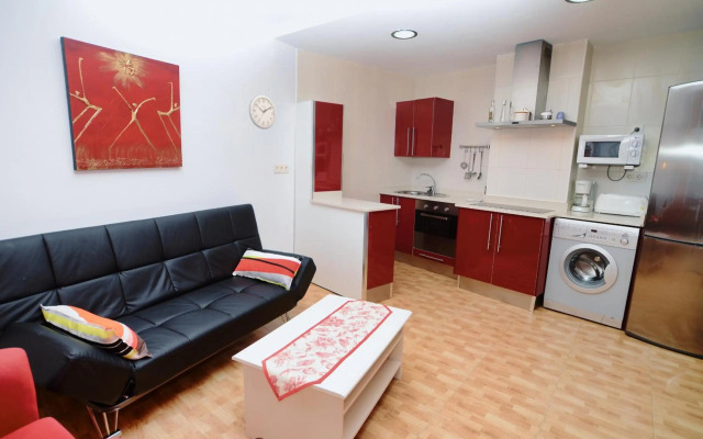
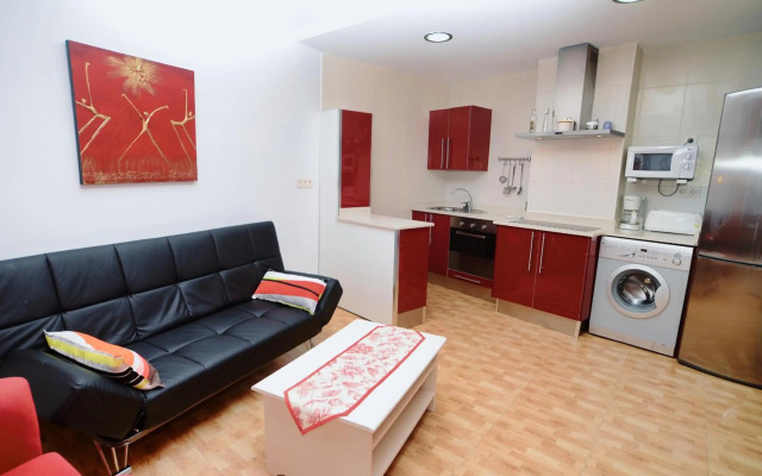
- wall clock (263, 112)
